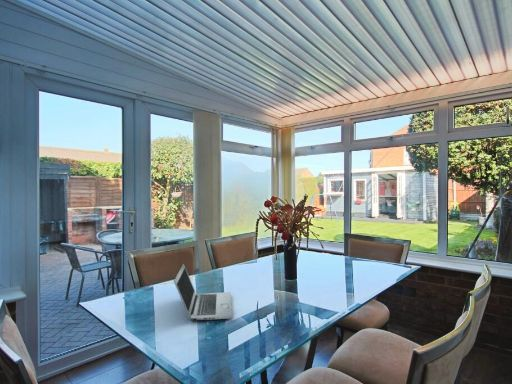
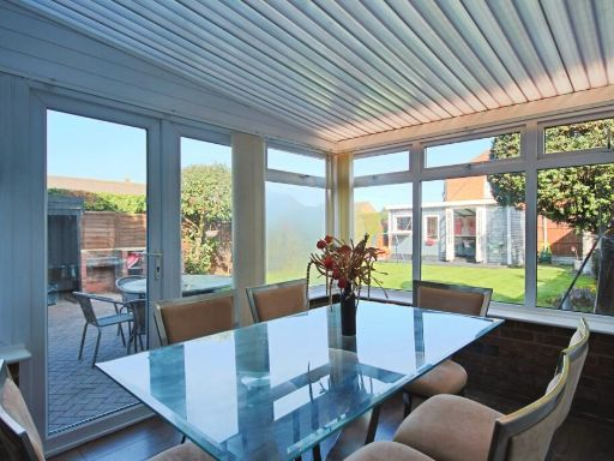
- laptop (205, 293)
